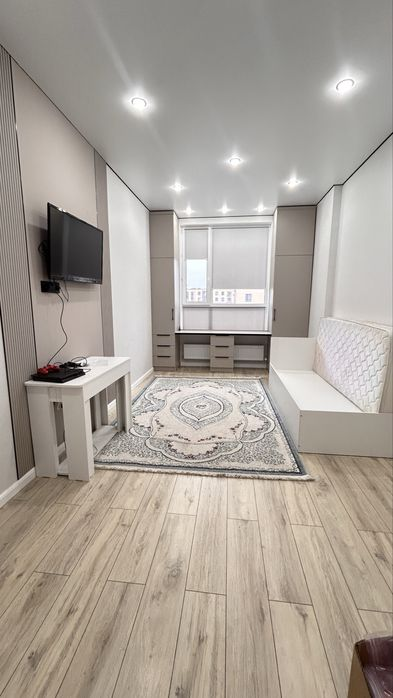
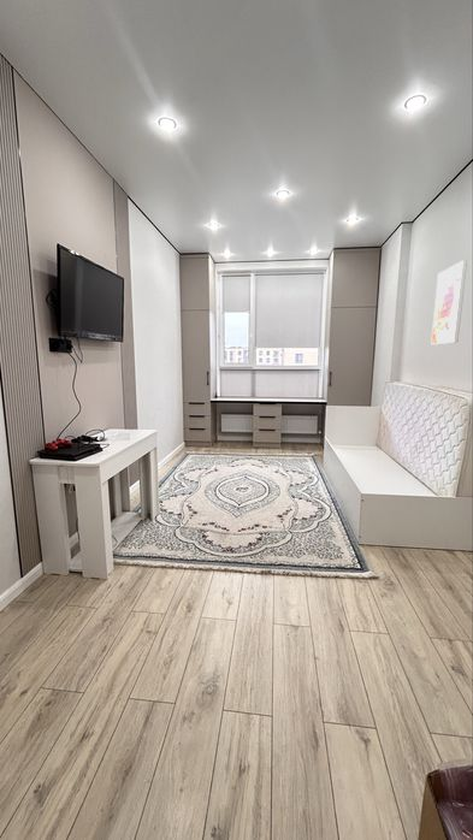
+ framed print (447, 306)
